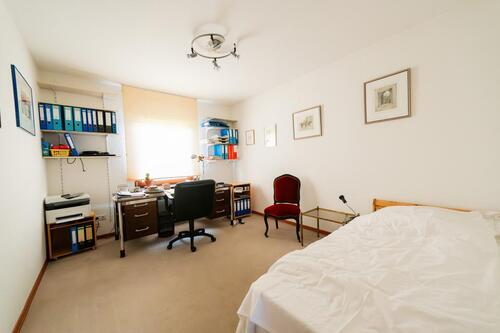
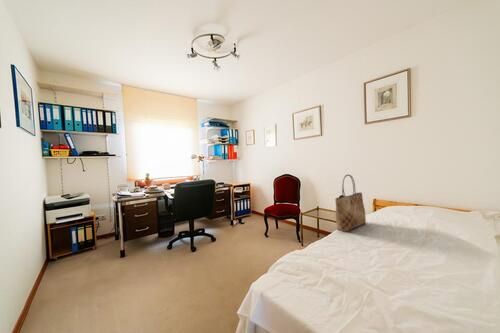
+ tote bag (350, 200)
